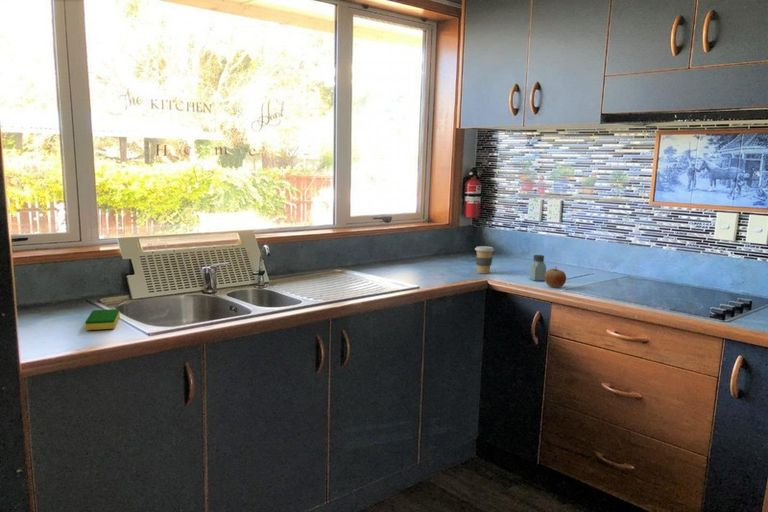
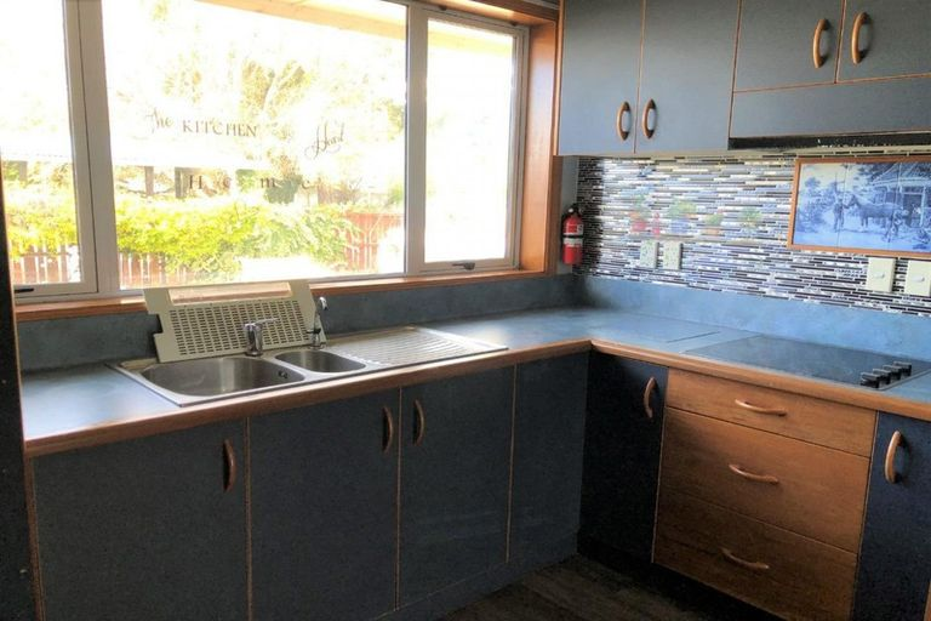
- coffee cup (484, 259)
- dish sponge (103, 319)
- apple (555, 276)
- saltshaker (538, 267)
